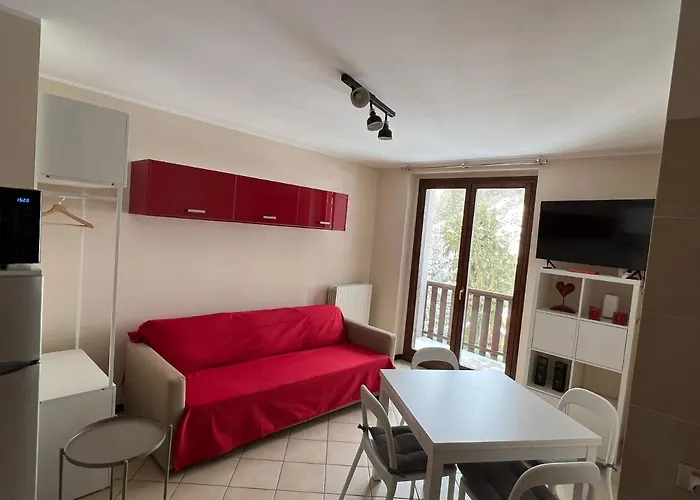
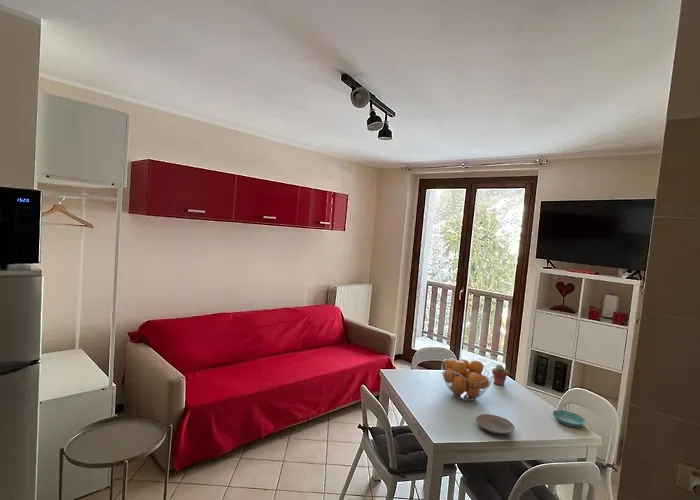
+ fruit basket (466, 378)
+ plate (494, 425)
+ potted succulent (499, 374)
+ saucer (568, 419)
